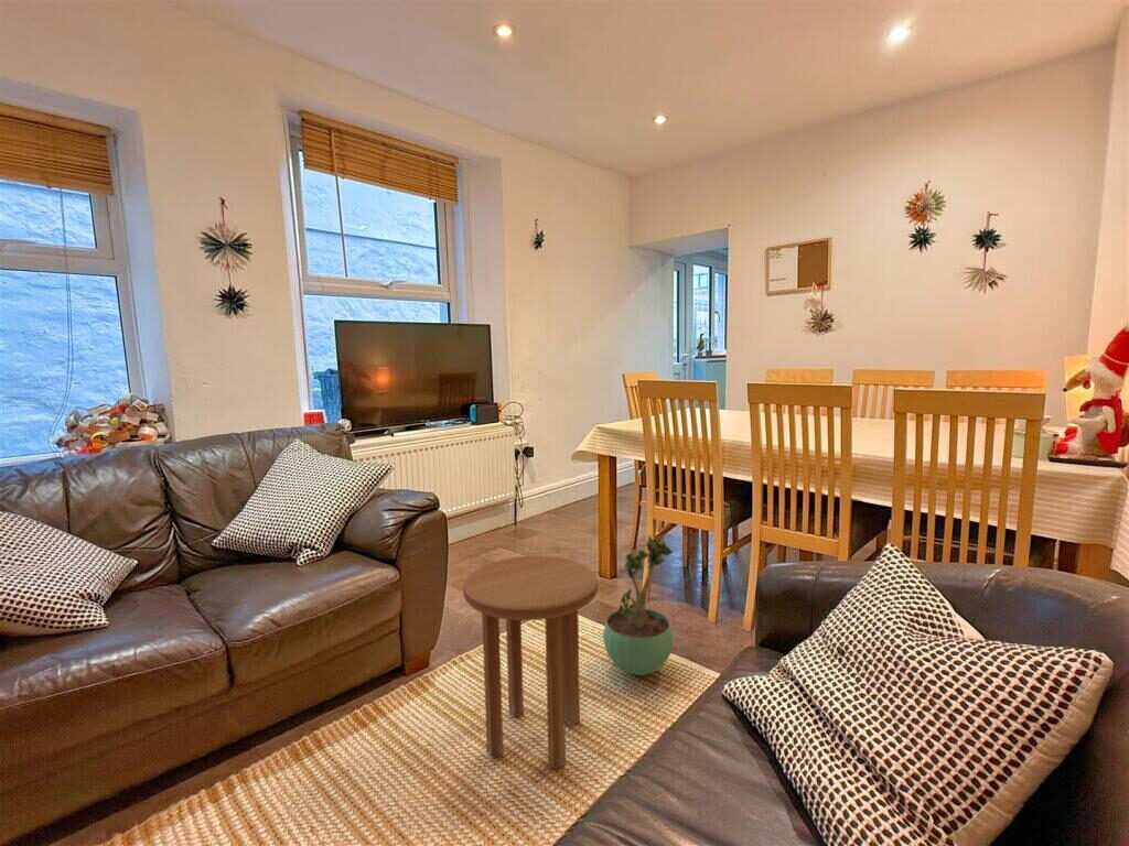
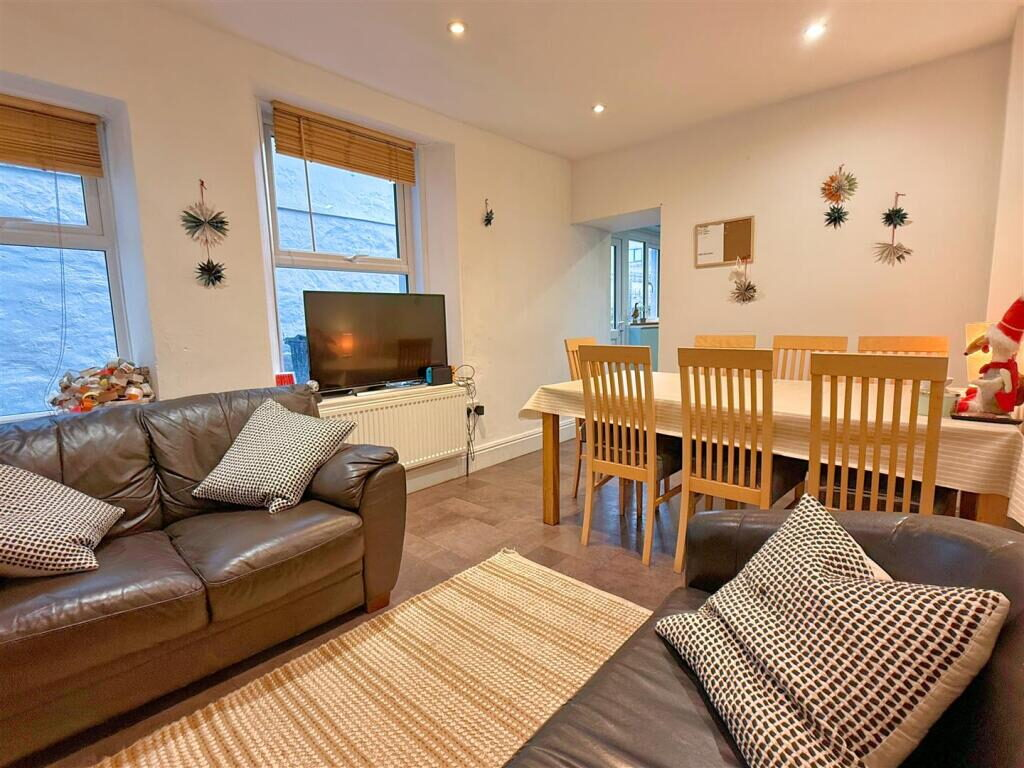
- potted plant (639, 603)
- side table (522, 658)
